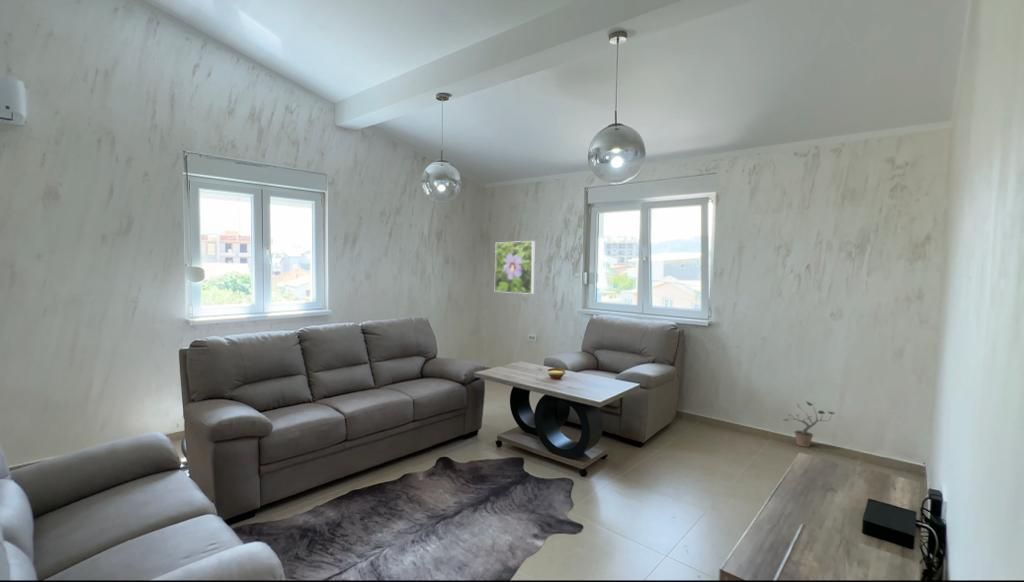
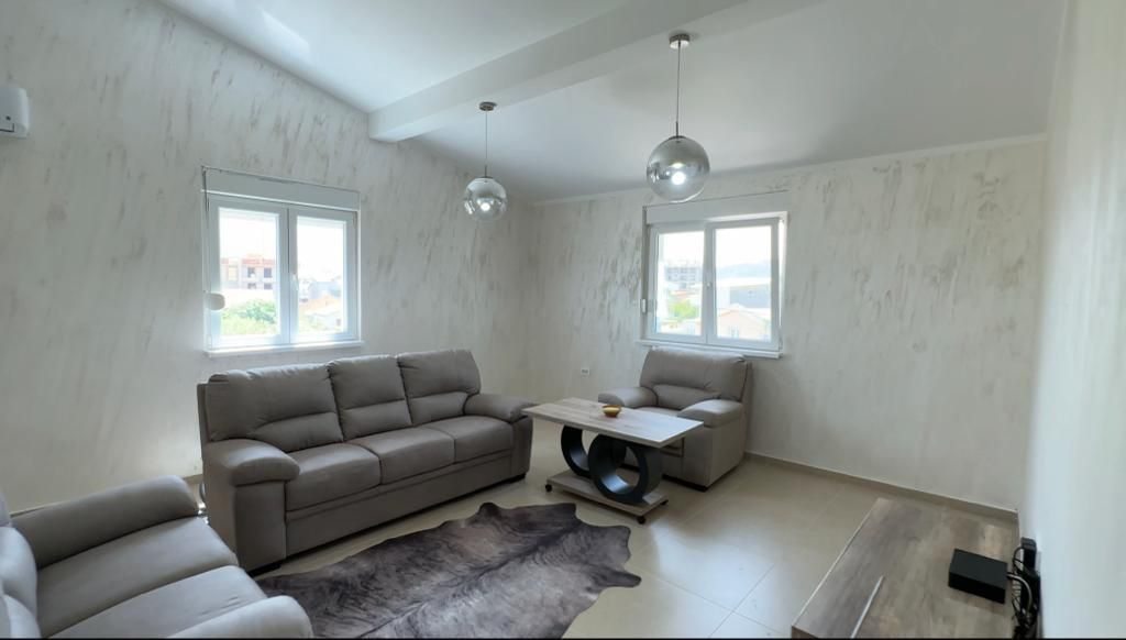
- potted plant (807, 423)
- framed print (513, 267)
